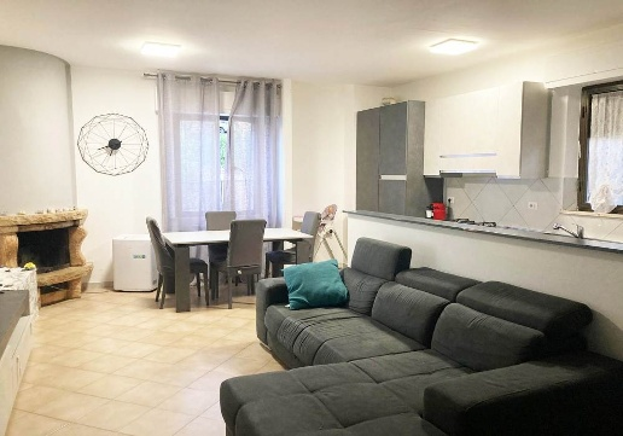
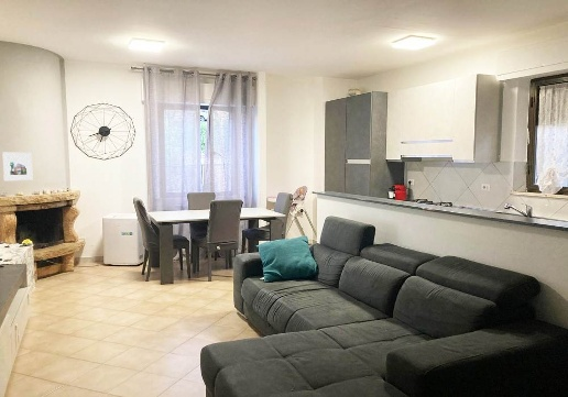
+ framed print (18, 166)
